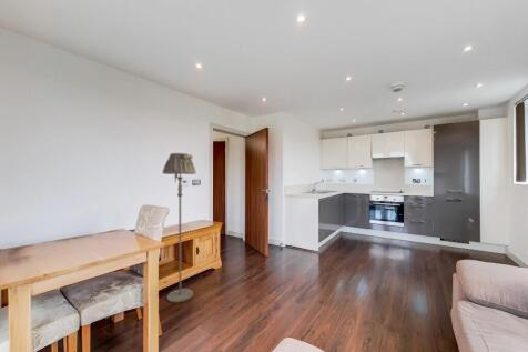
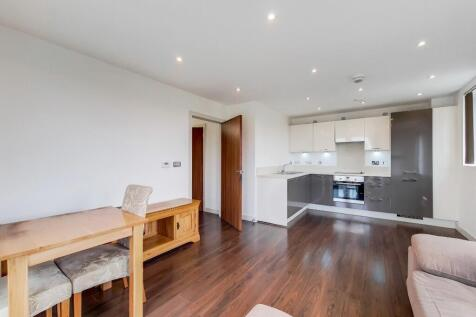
- floor lamp (180, 224)
